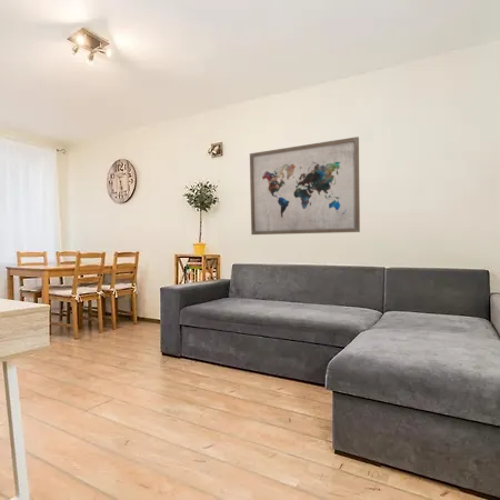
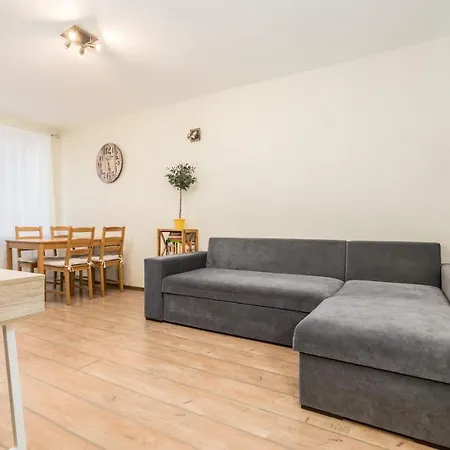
- wall art (300, 190)
